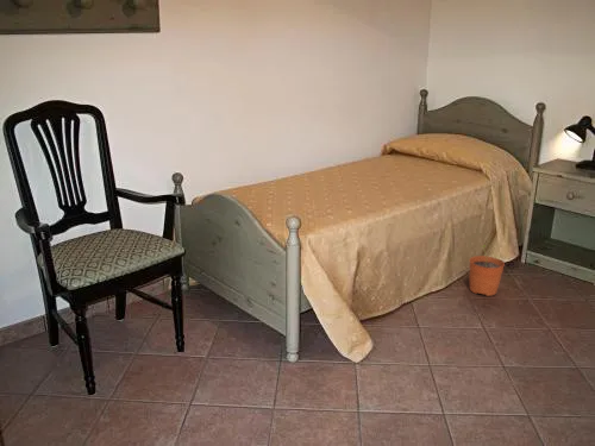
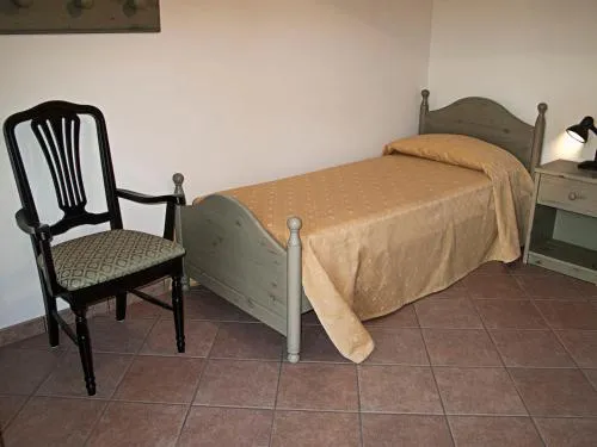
- plant pot (486, 269)
